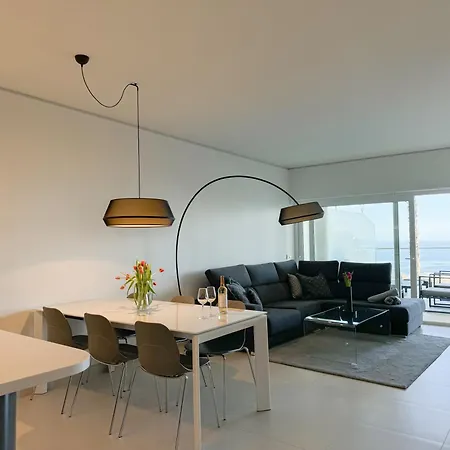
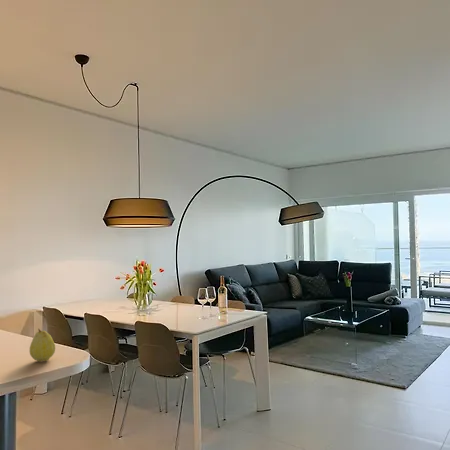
+ fruit (42, 344)
